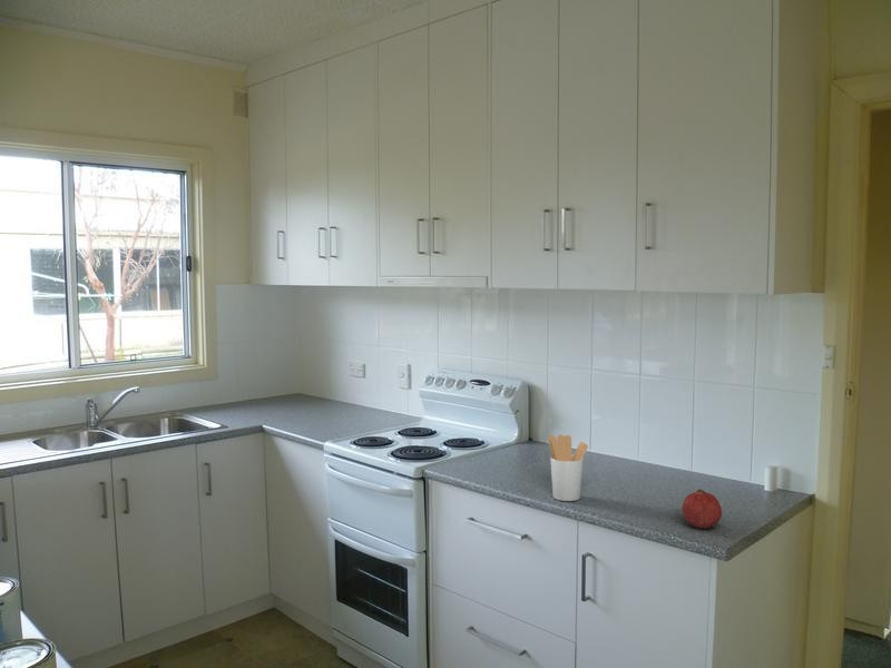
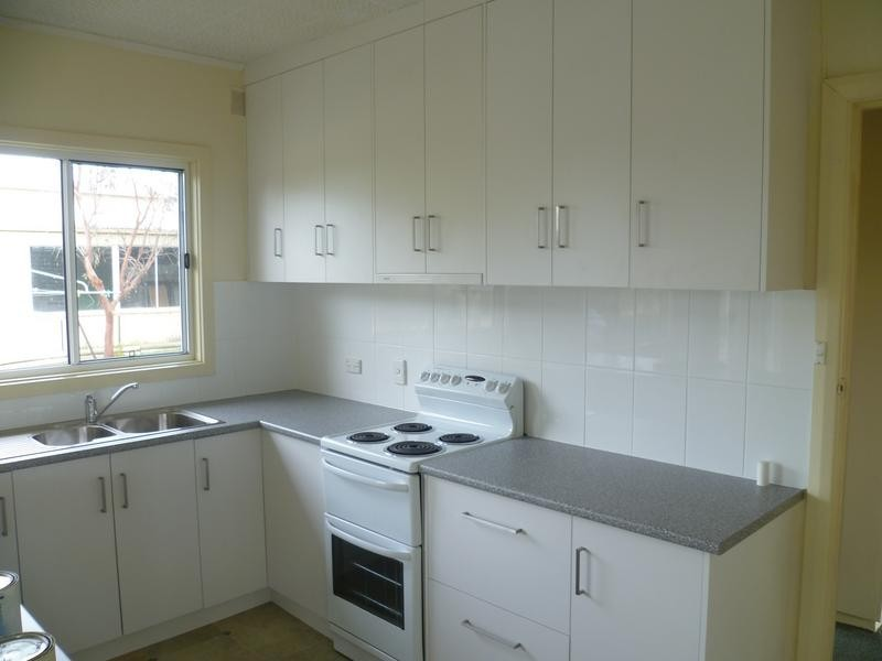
- fruit (701, 508)
- utensil holder (564, 465)
